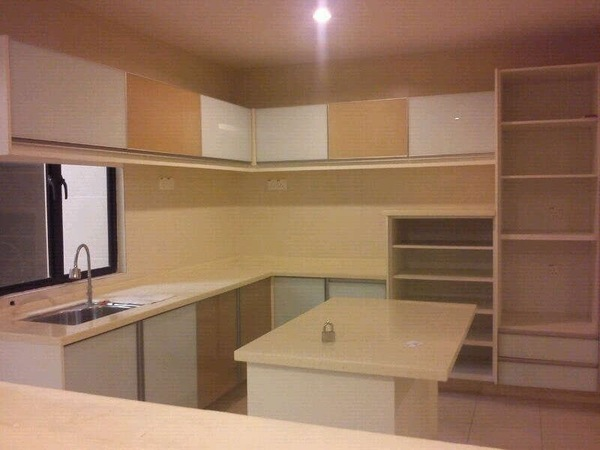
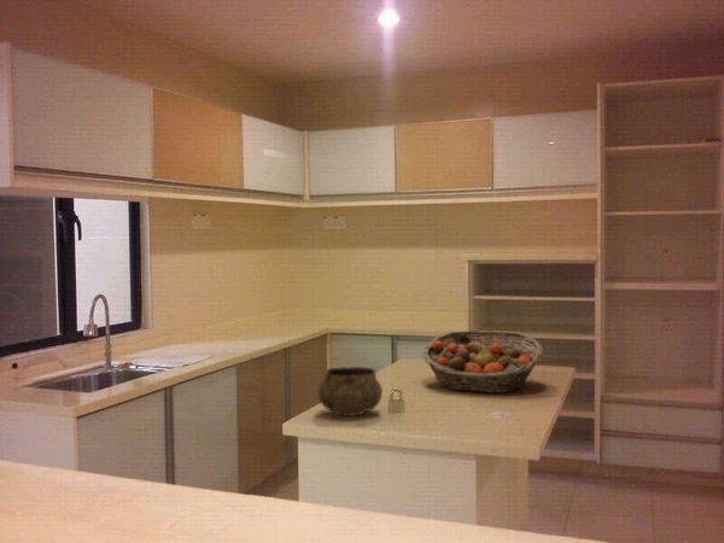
+ decorative bowl (350, 391)
+ fruit basket (481, 360)
